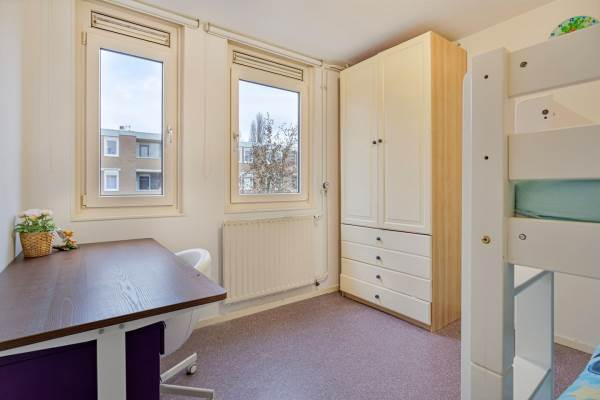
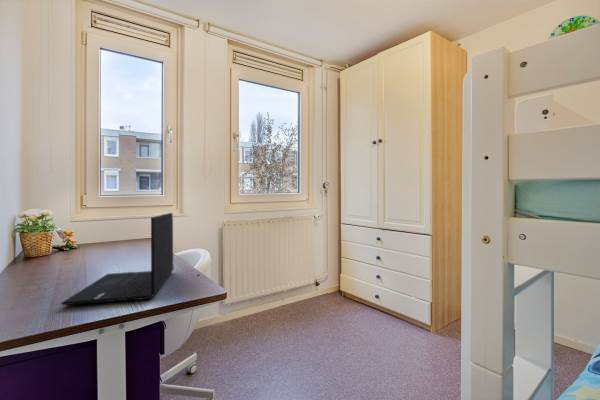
+ laptop (127, 272)
